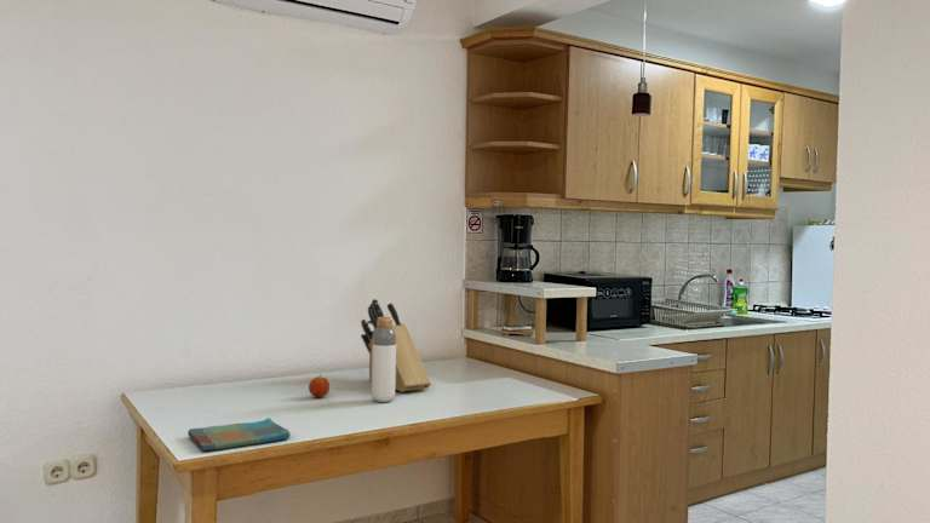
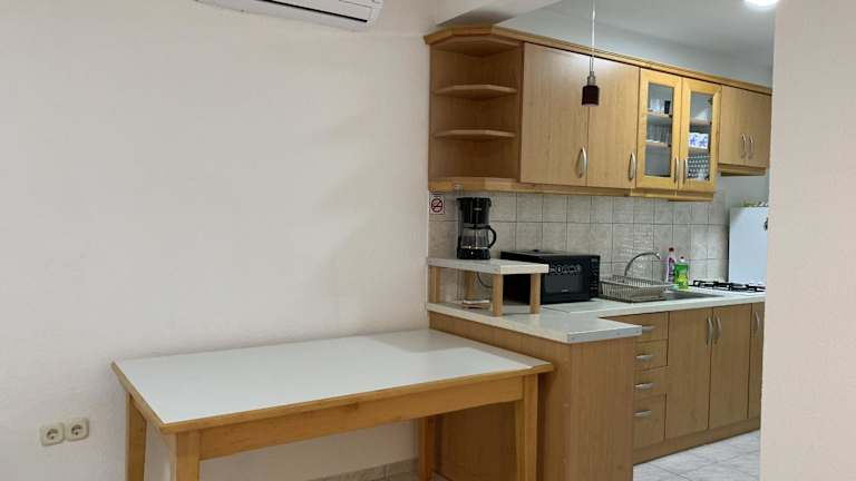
- bottle (384, 358)
- fruit (318, 385)
- knife block (396, 343)
- dish towel (239, 433)
